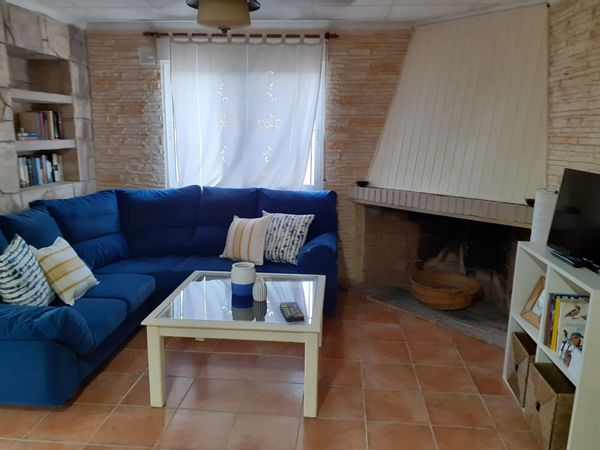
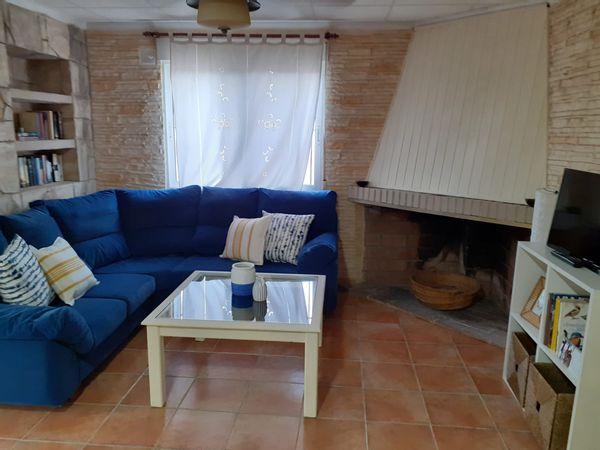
- remote control (291, 311)
